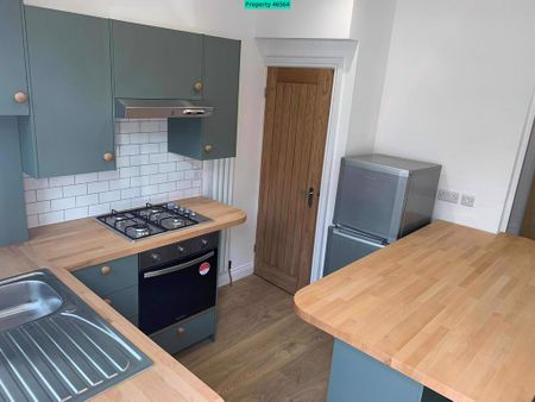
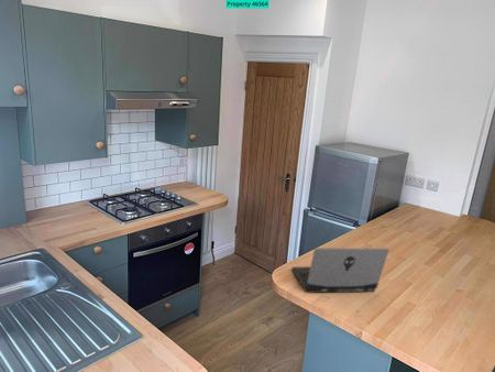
+ laptop computer (337, 260)
